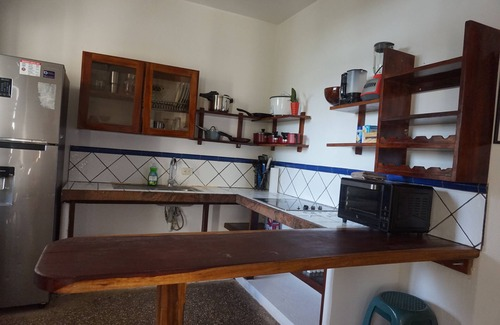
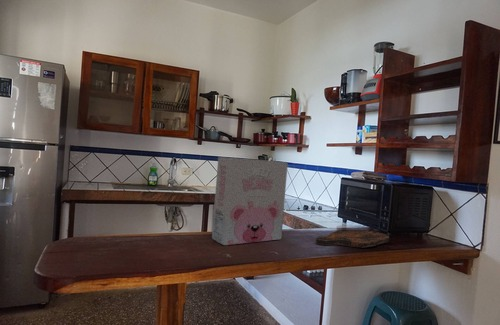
+ cereal box (250, 199)
+ cutting board (354, 238)
